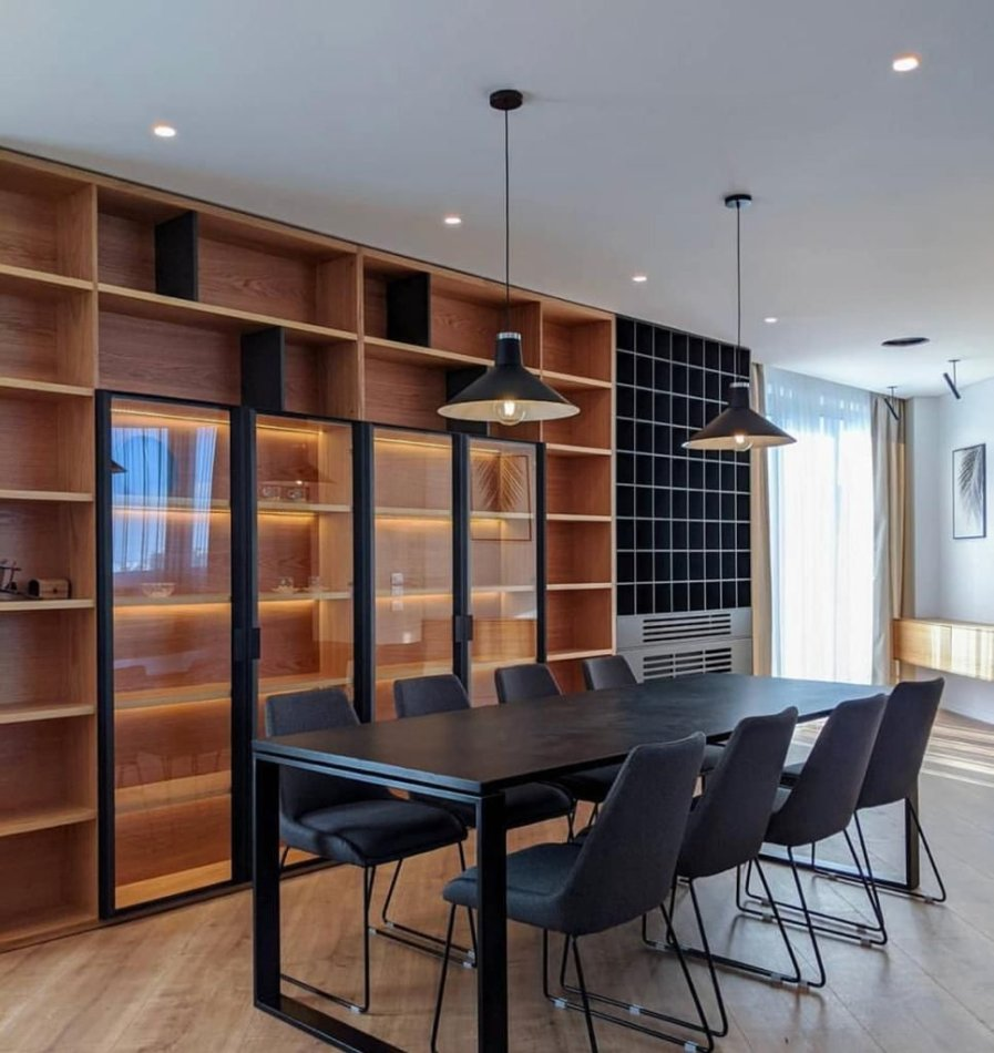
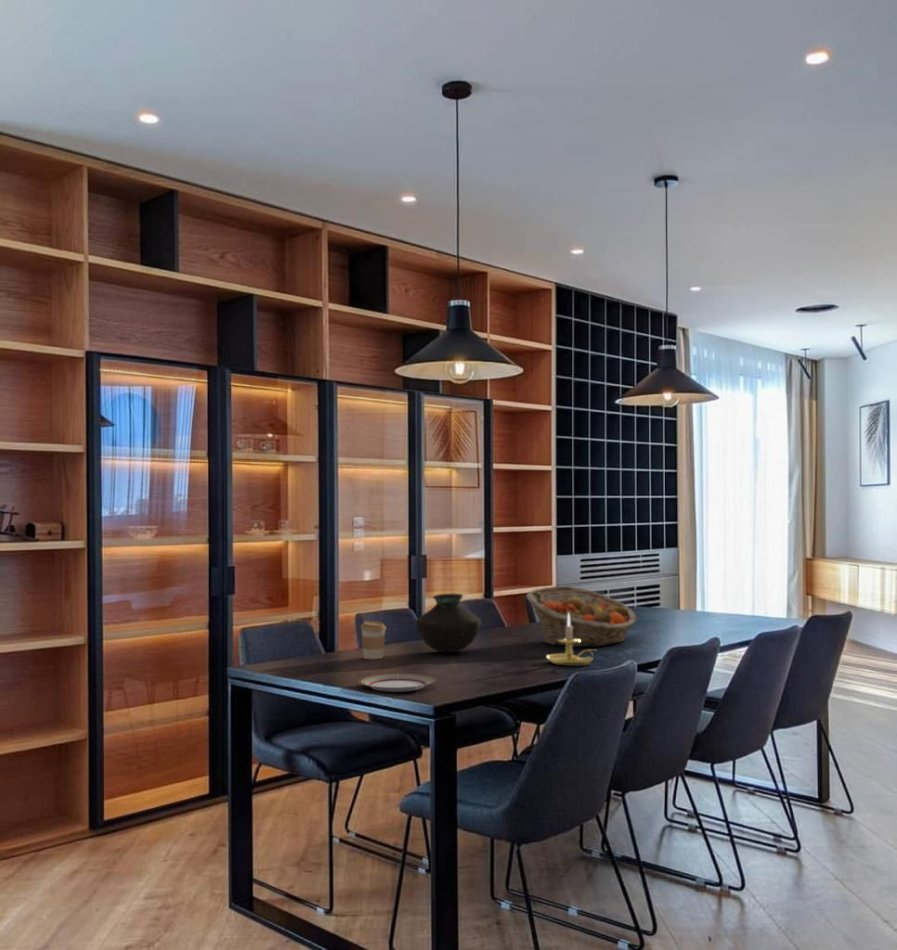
+ fruit basket (581, 615)
+ candle holder (572, 638)
+ coffee cup (373, 639)
+ vase (448, 623)
+ plate (397, 683)
